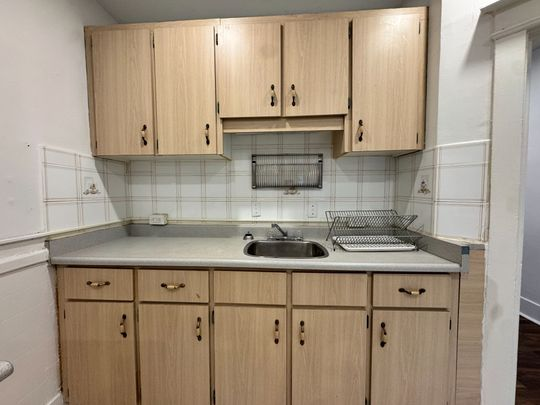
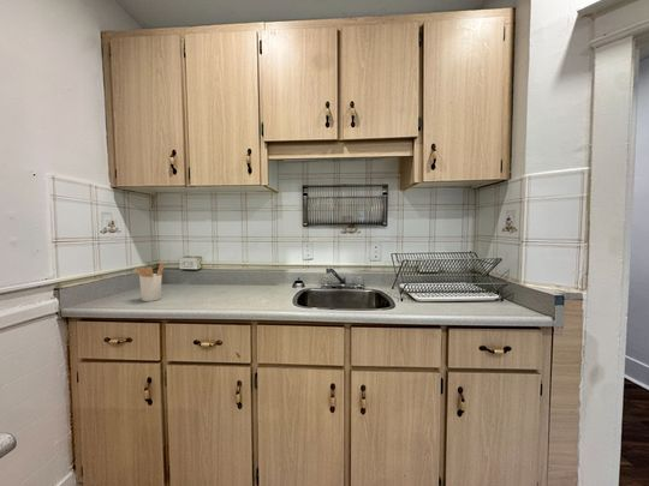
+ utensil holder (149, 282)
